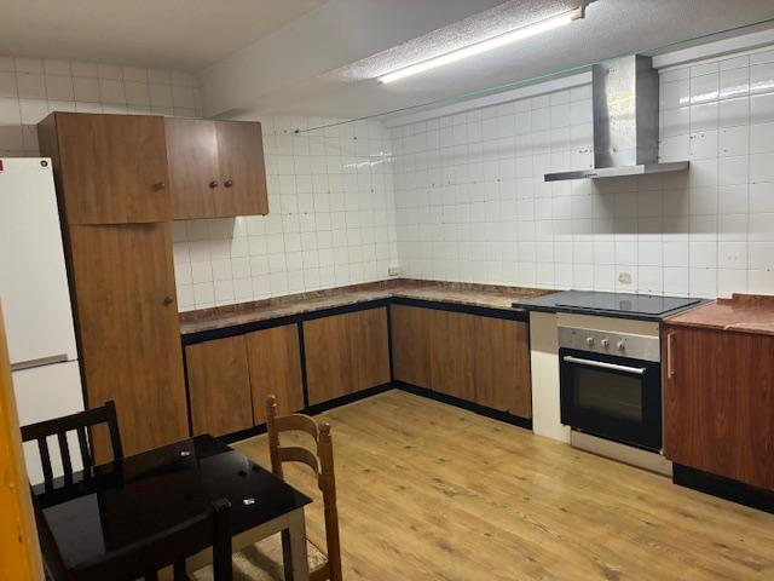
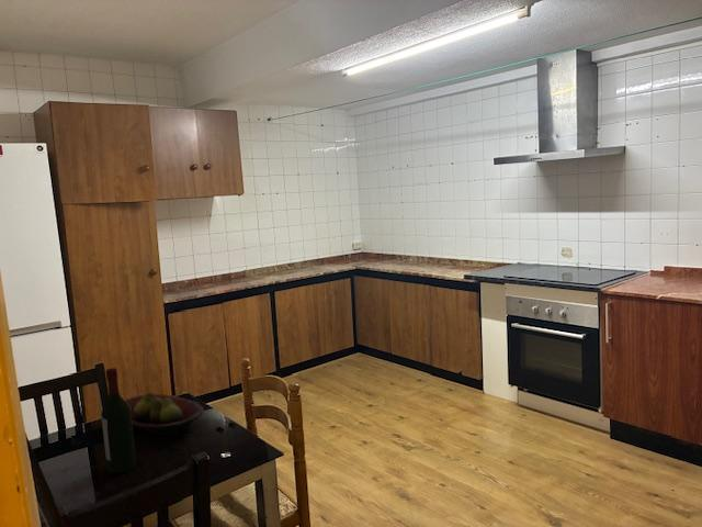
+ fruit bowl (157, 410)
+ wine bottle (116, 418)
